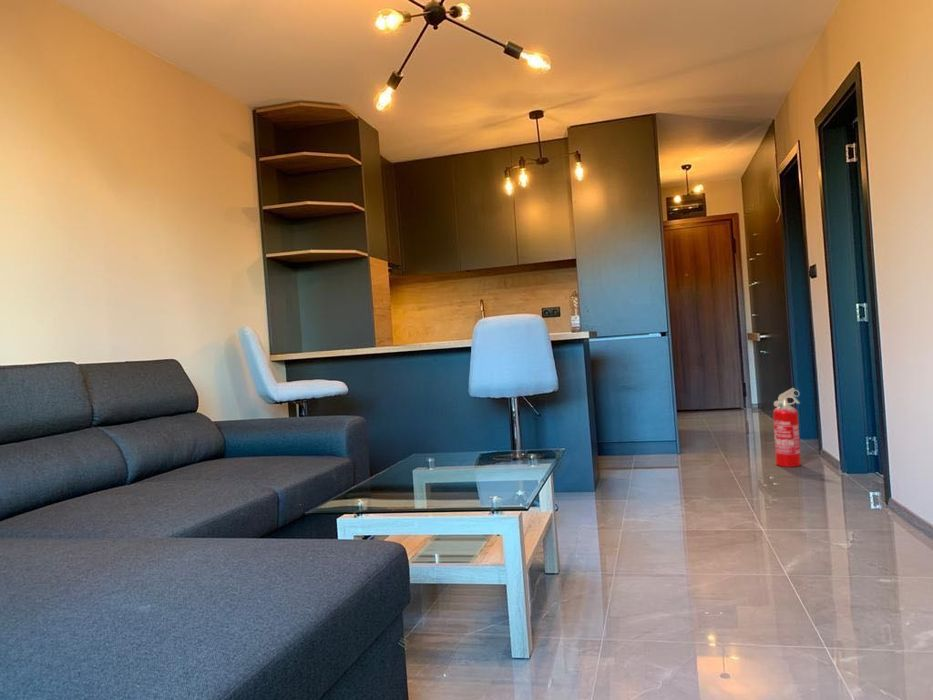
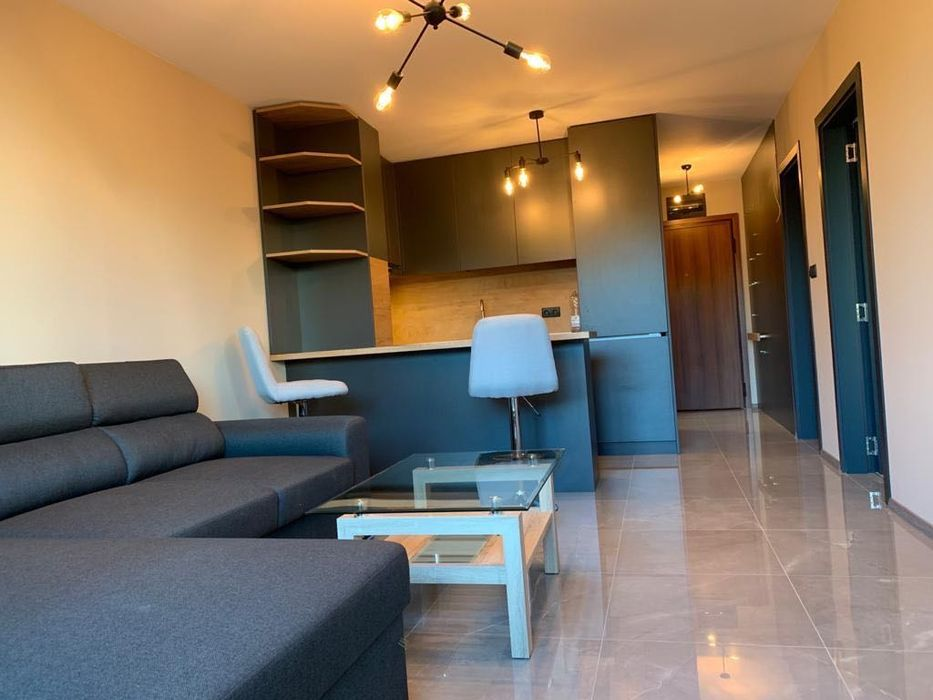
- fire extinguisher (788, 426)
